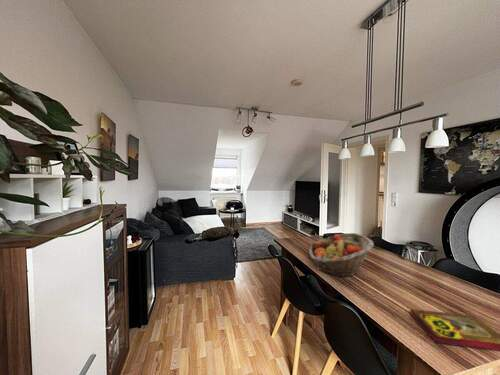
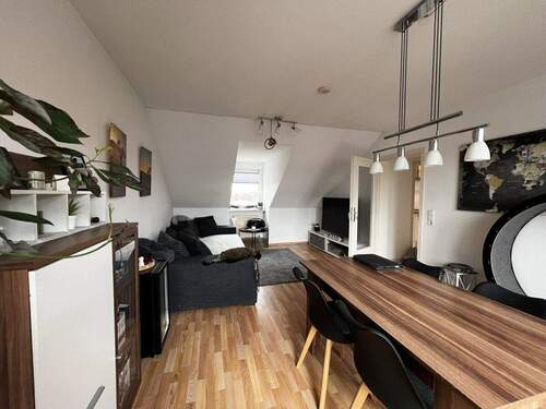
- fruit basket (338, 251)
- book (456, 328)
